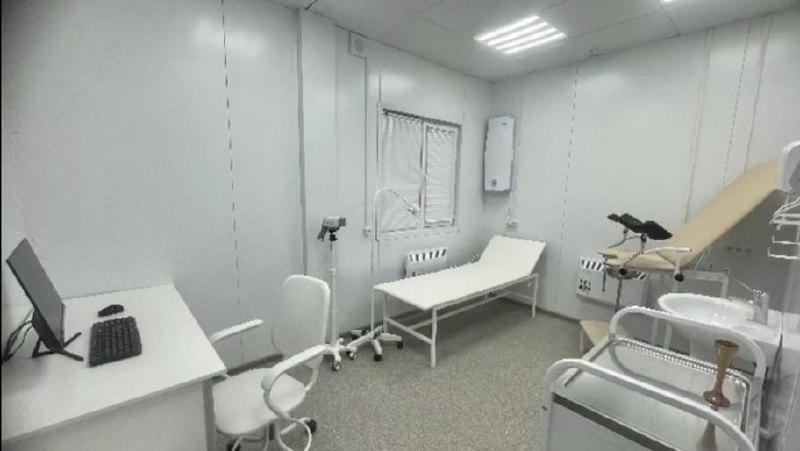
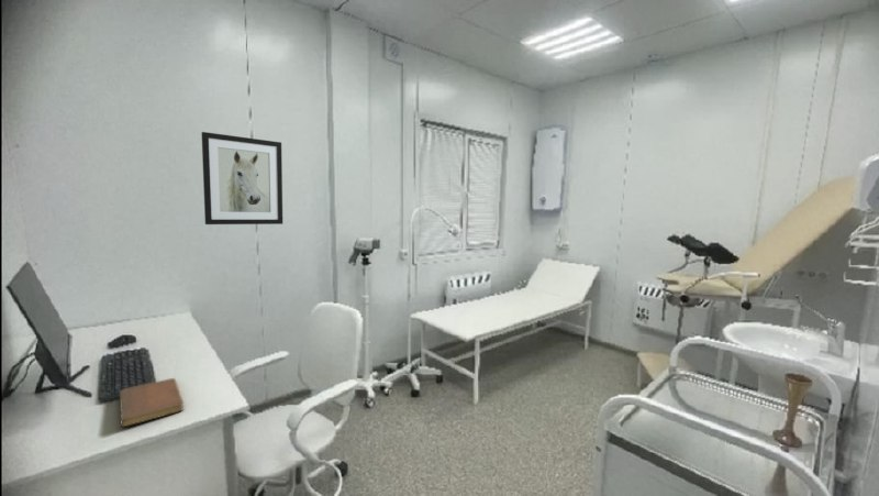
+ notebook (151, 399)
+ wall art (245, 181)
